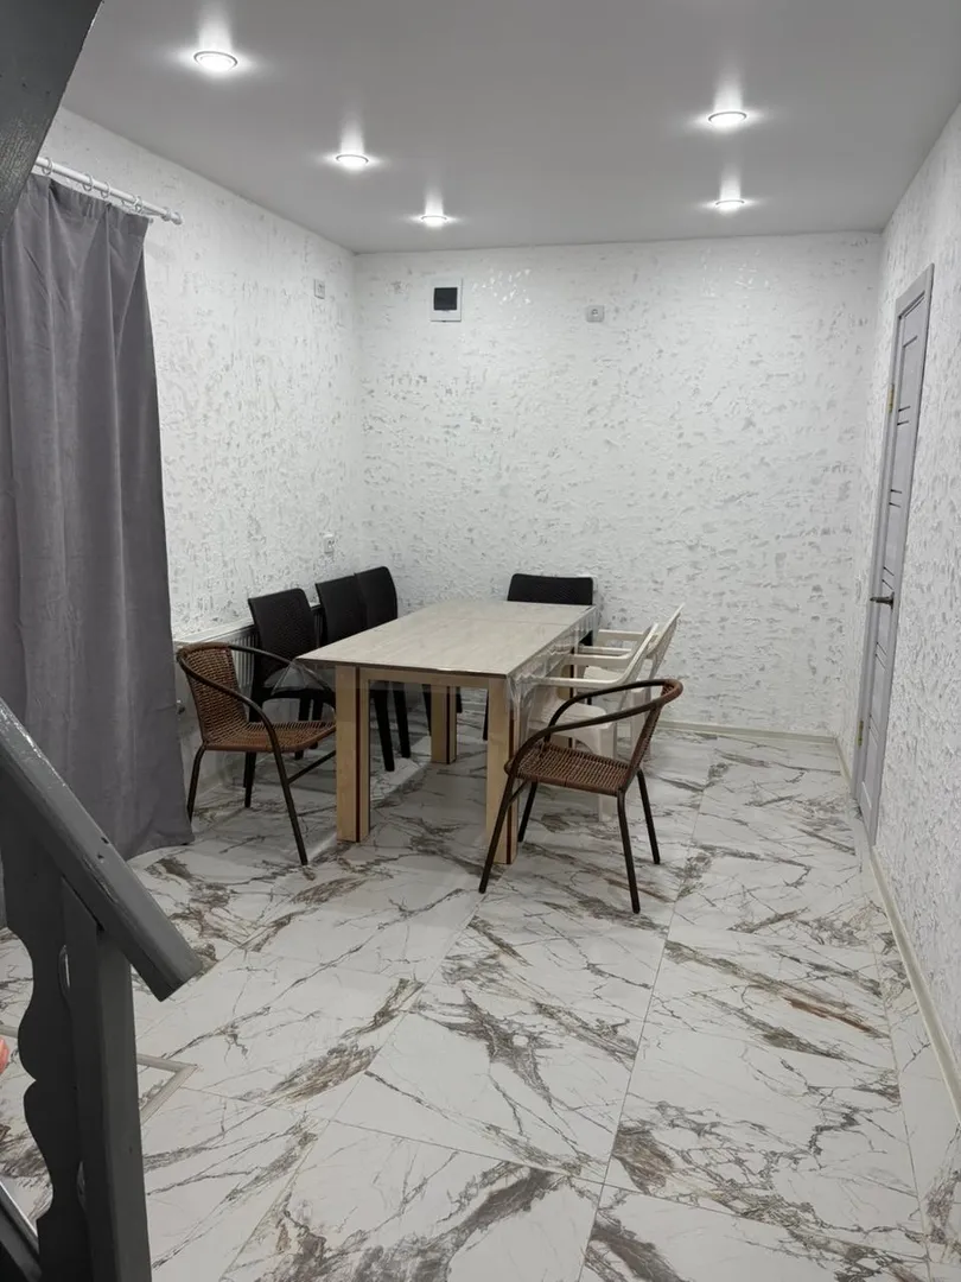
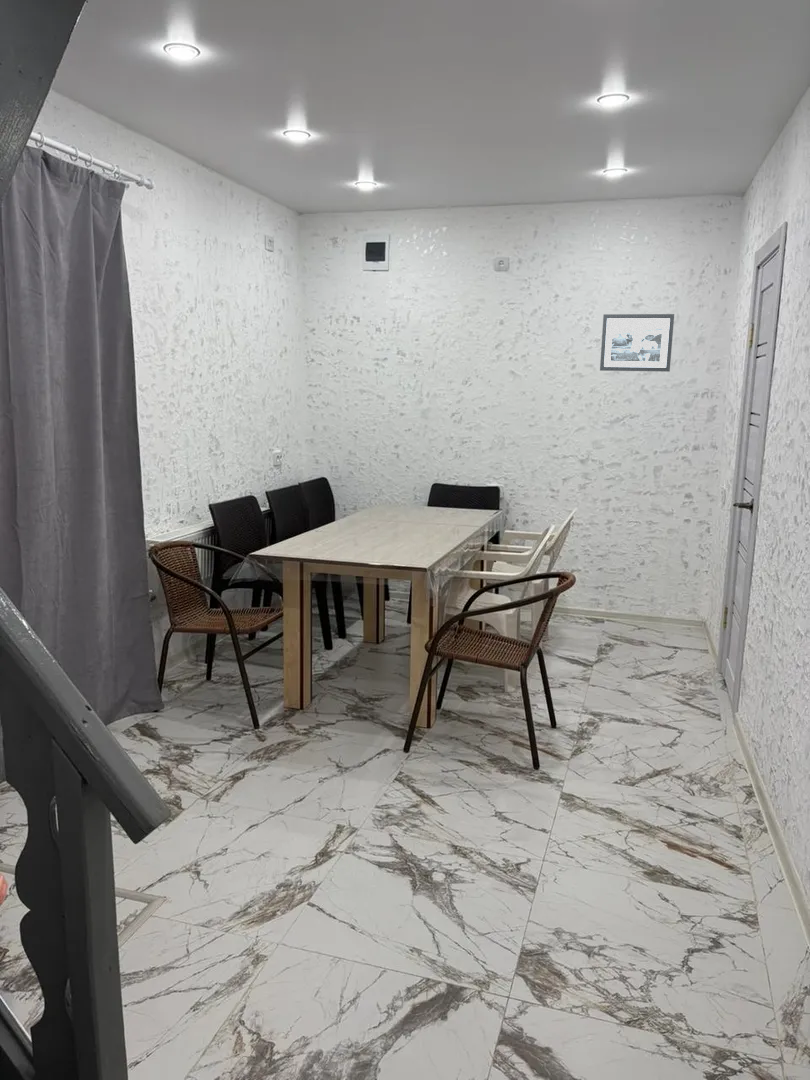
+ picture frame (636, 342)
